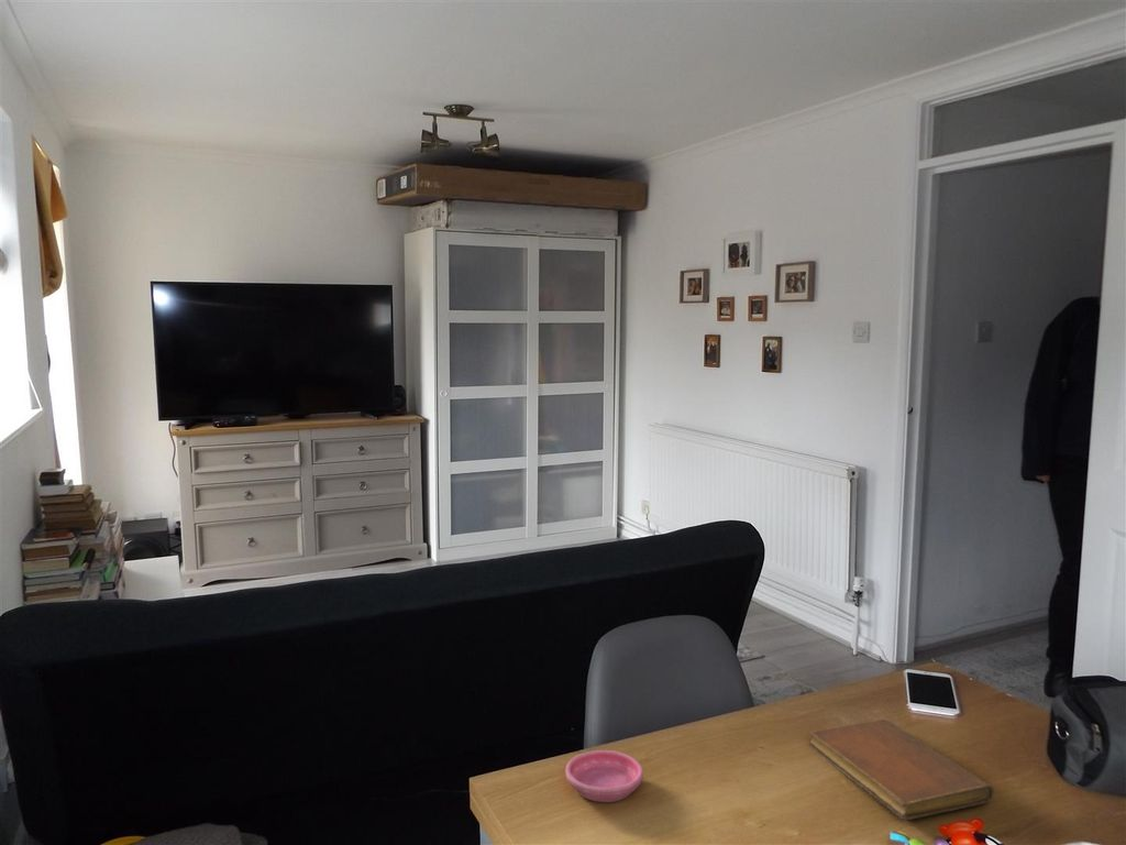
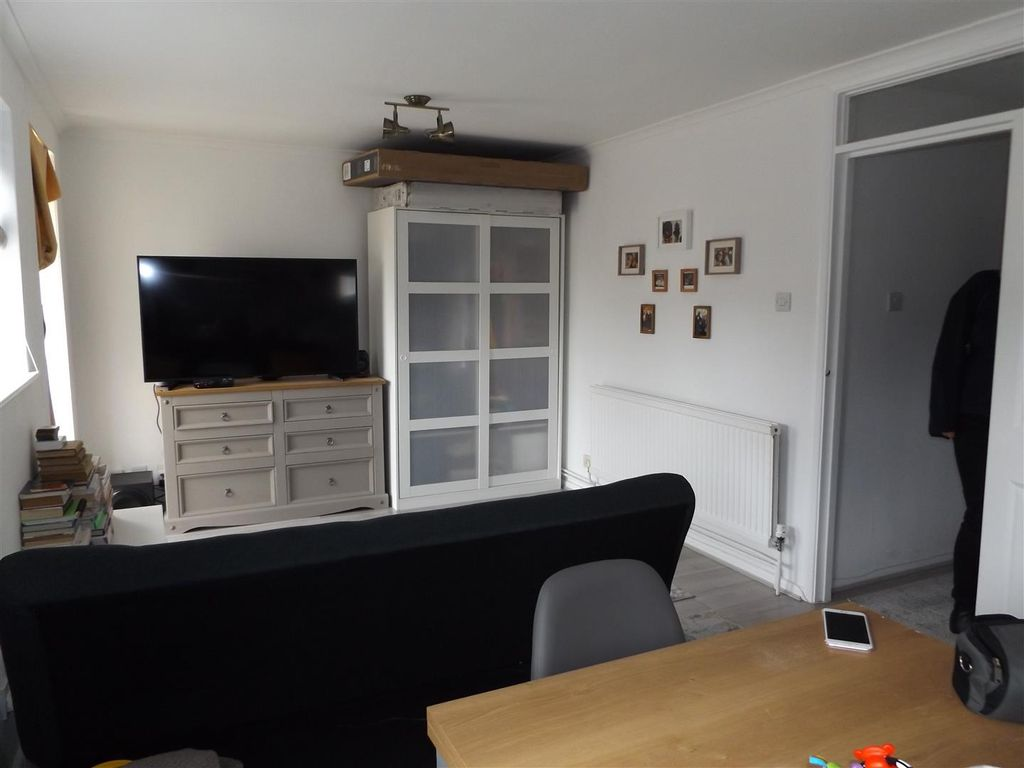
- saucer (604, 777)
- notebook (894, 764)
